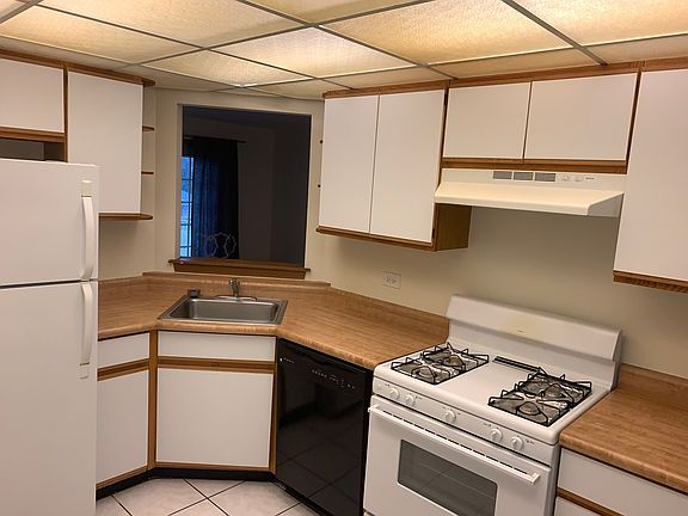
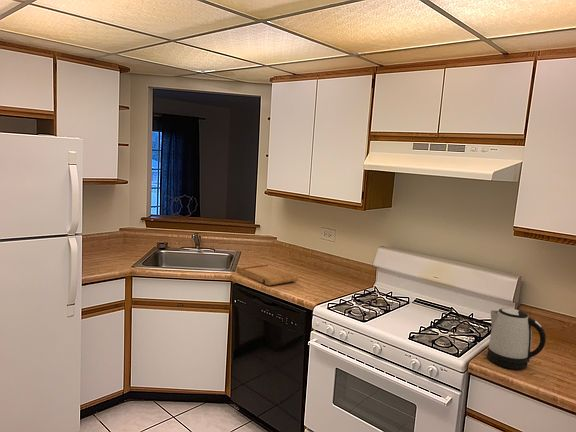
+ kettle (516, 337)
+ cutting board (266, 273)
